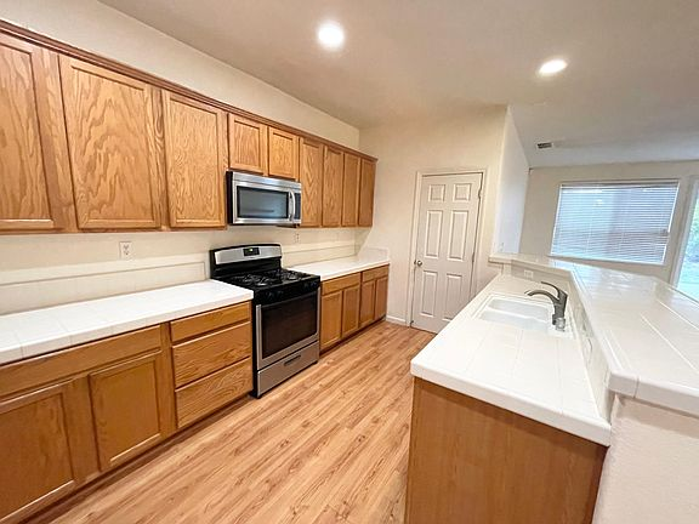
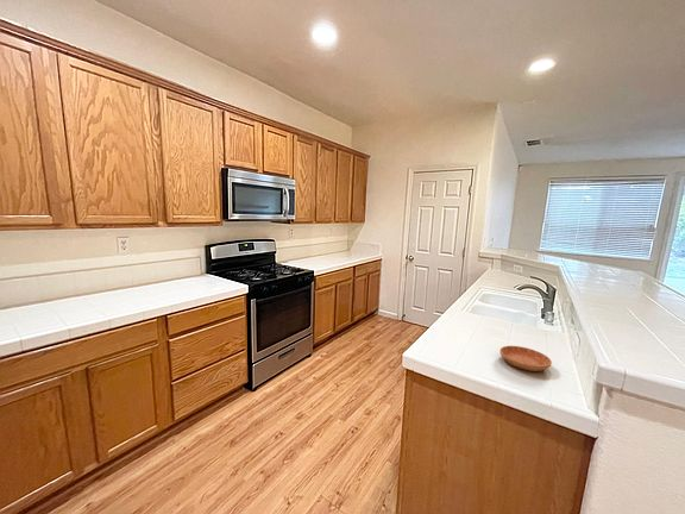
+ saucer (524, 358)
